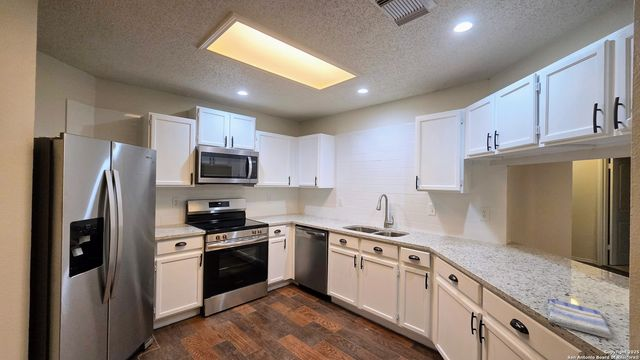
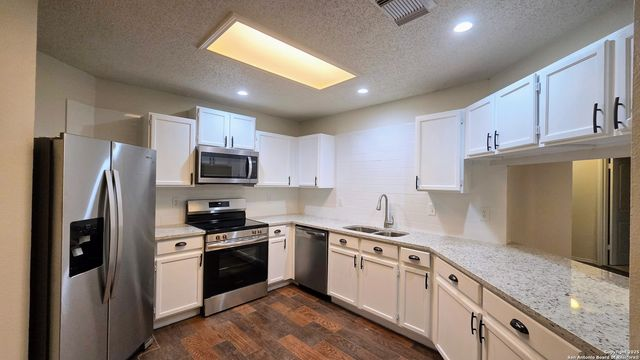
- dish towel (575, 315)
